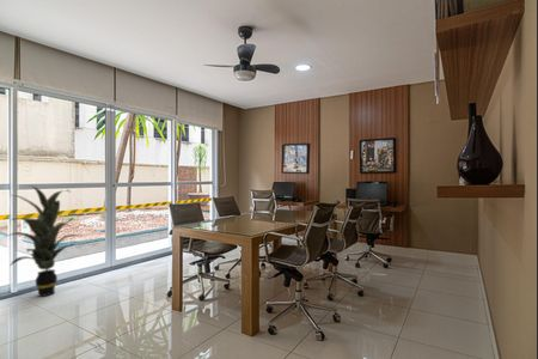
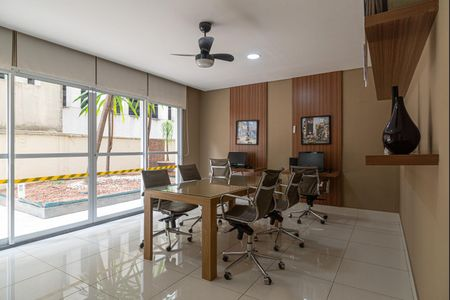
- indoor plant (41, 239)
